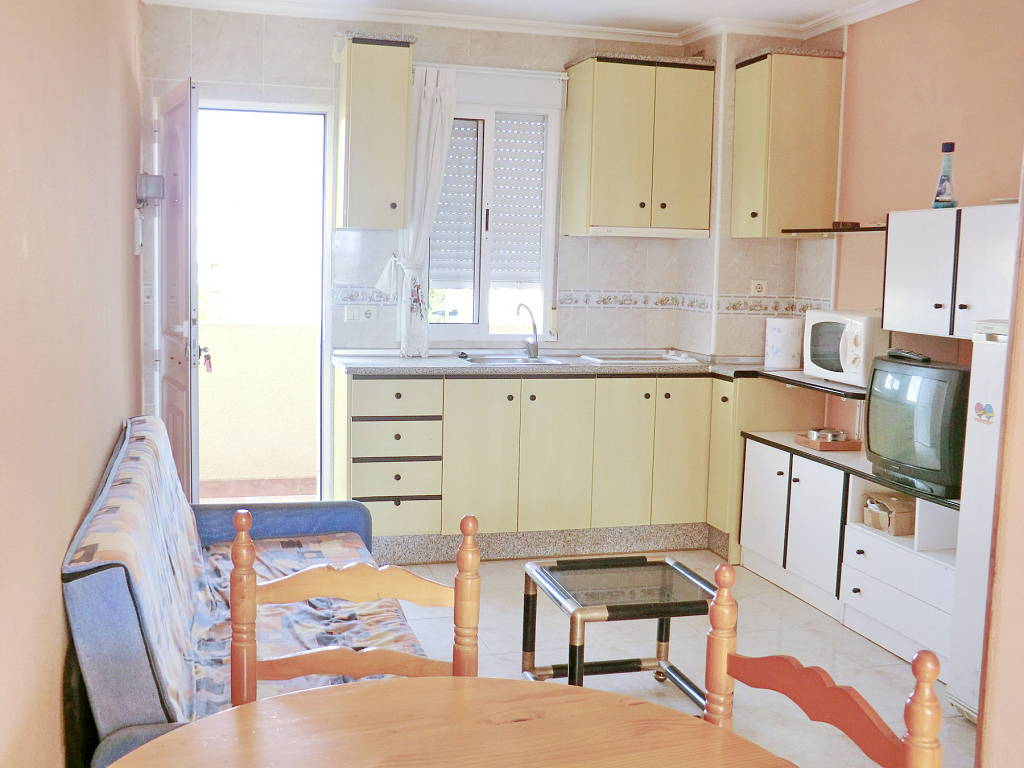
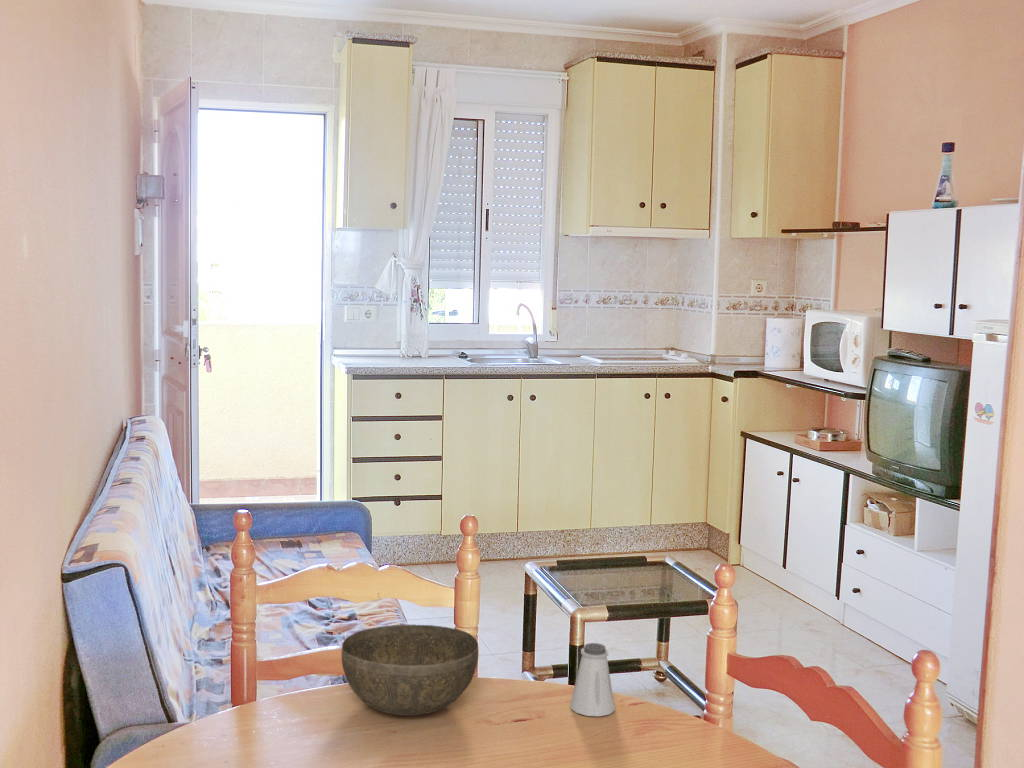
+ bowl (410, 672)
+ saltshaker (593, 677)
